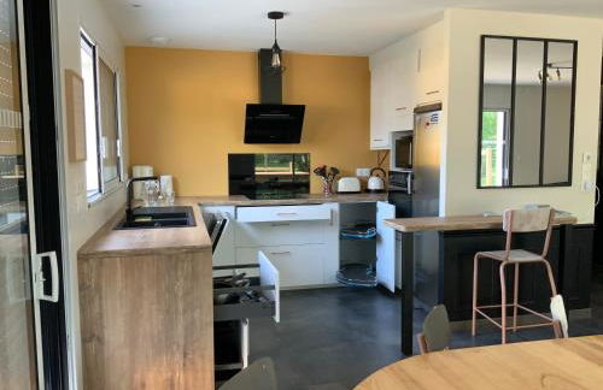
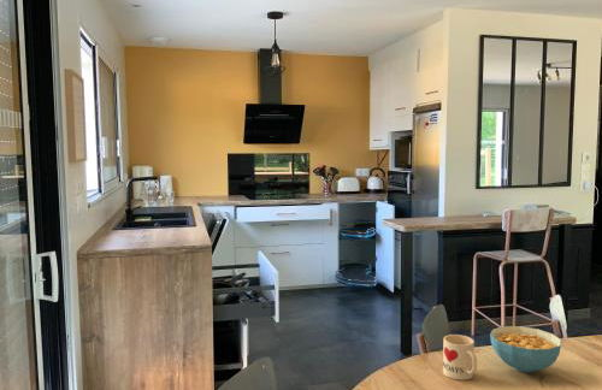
+ mug (461, 359)
+ cereal bowl (524, 353)
